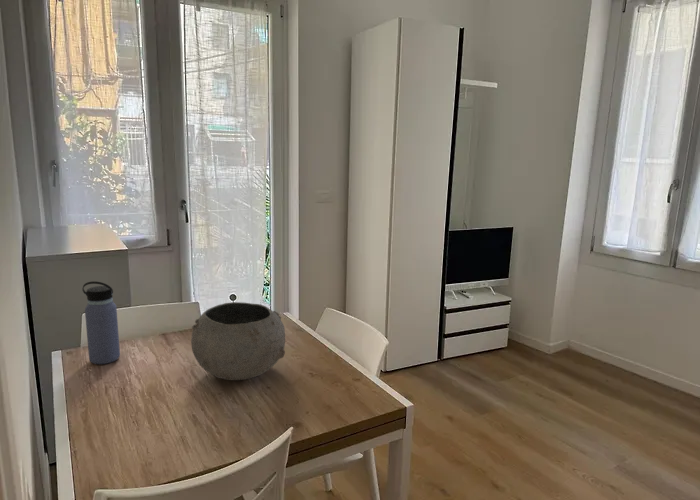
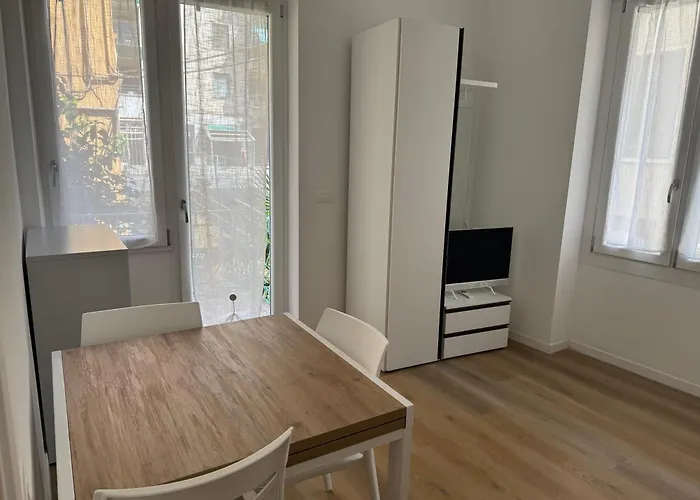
- bowl (240, 341)
- water bottle (101, 319)
